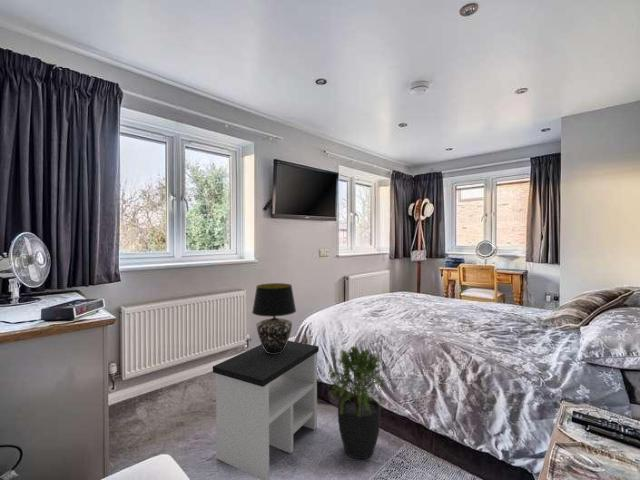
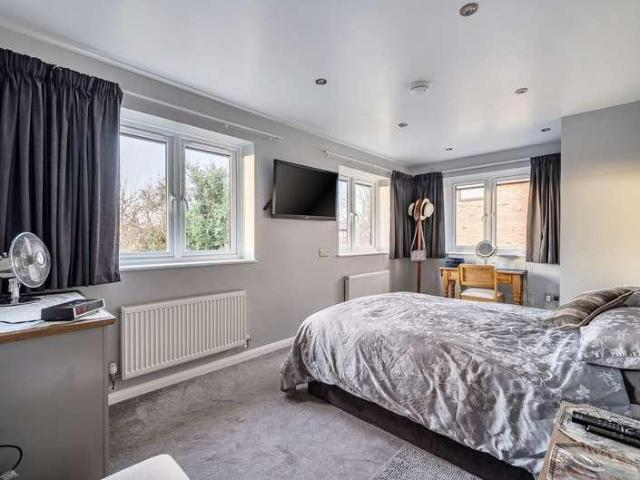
- potted plant (356, 394)
- side table (270, 398)
- table lamp (274, 317)
